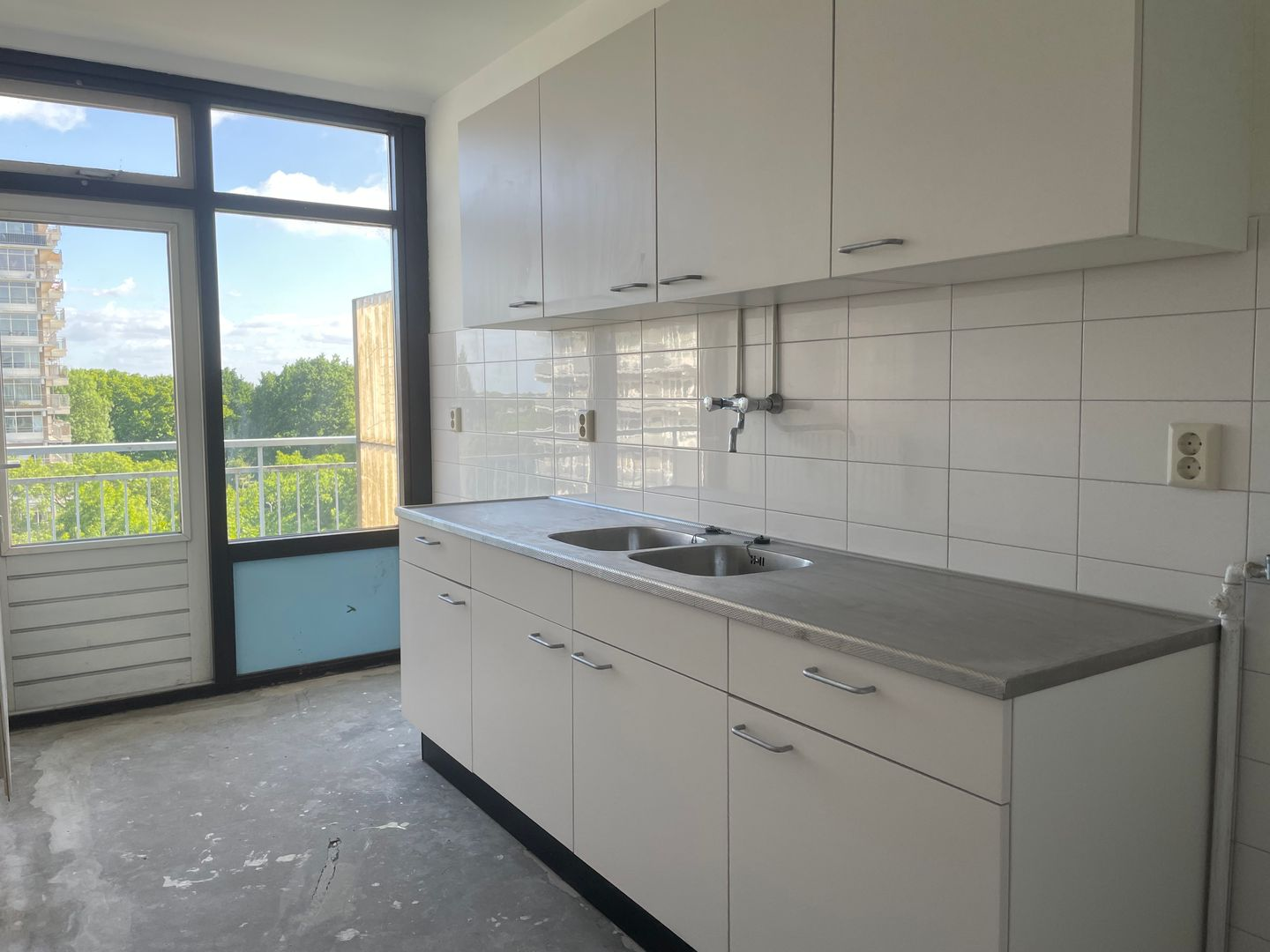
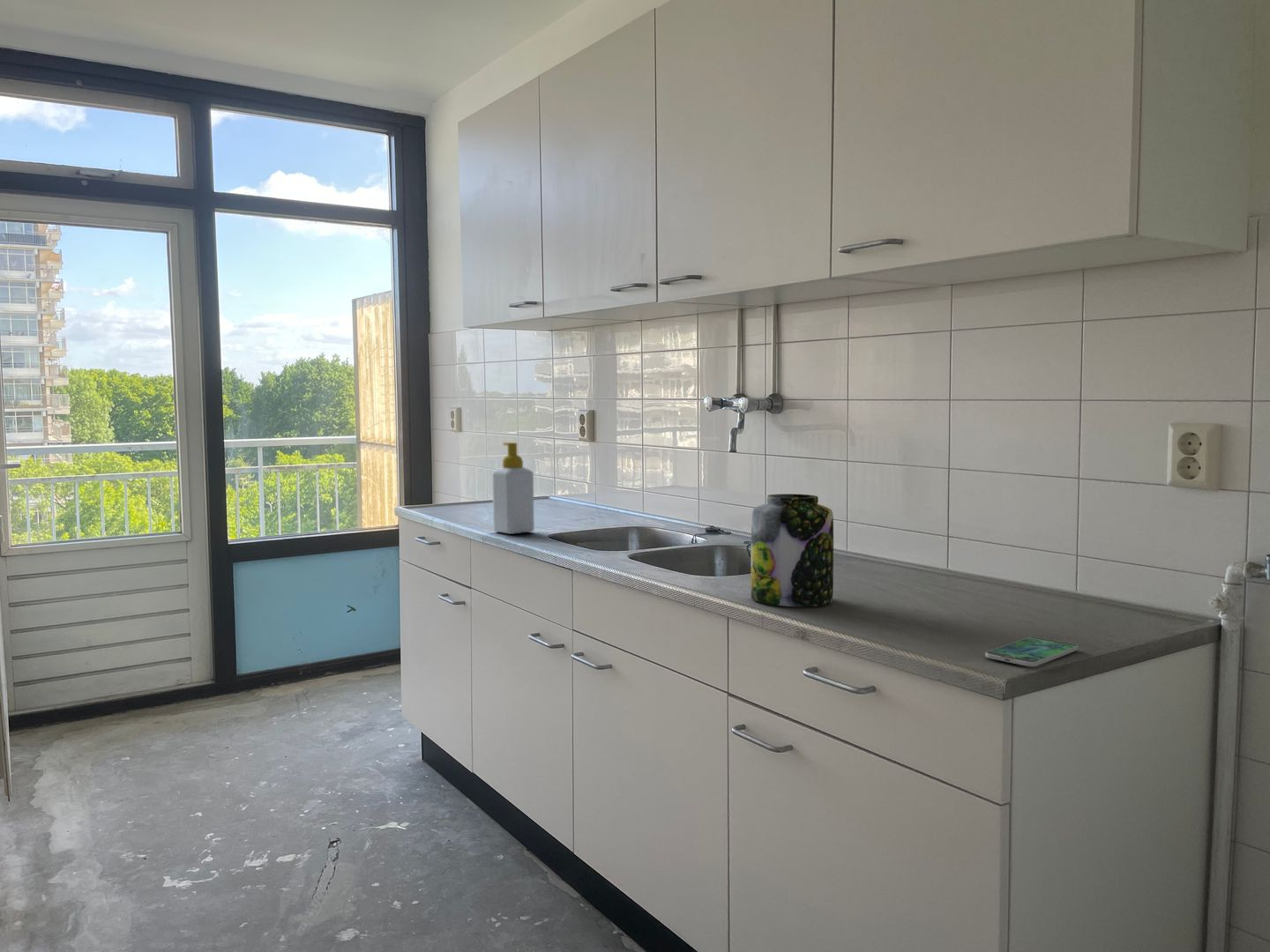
+ smartphone (1032, 651)
+ jar (791, 547)
+ soap bottle (512, 487)
